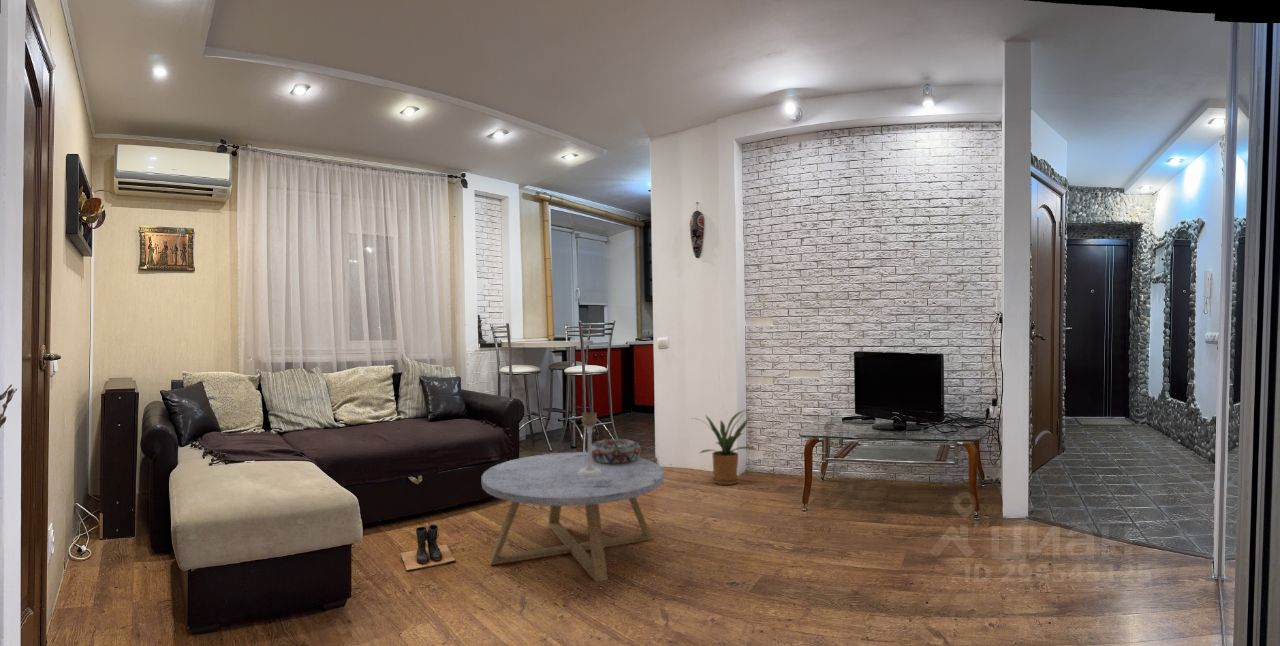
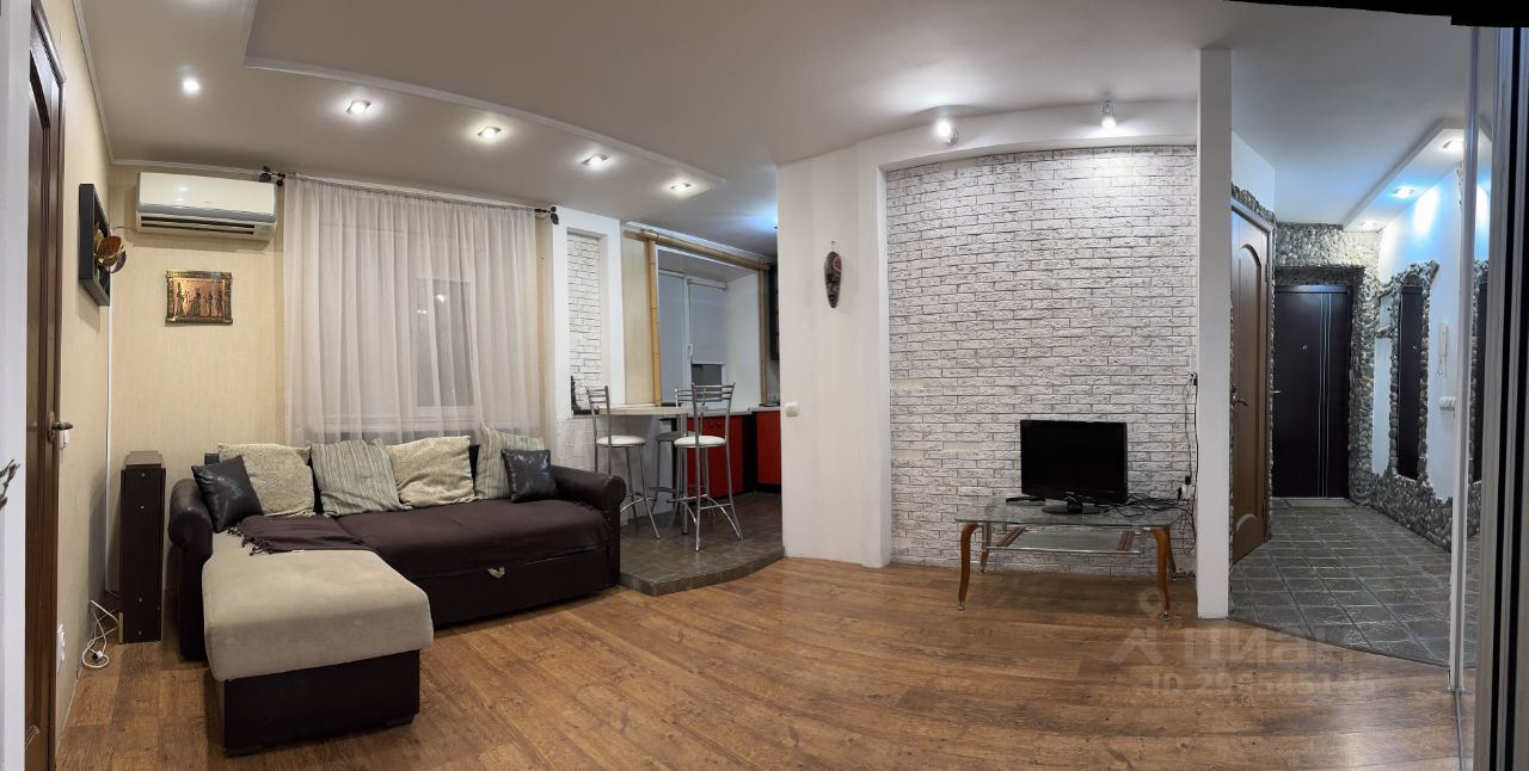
- decorative bowl (615, 450)
- boots (428, 544)
- coffee table (574, 505)
- house plant (725, 444)
- candle holder (589, 442)
